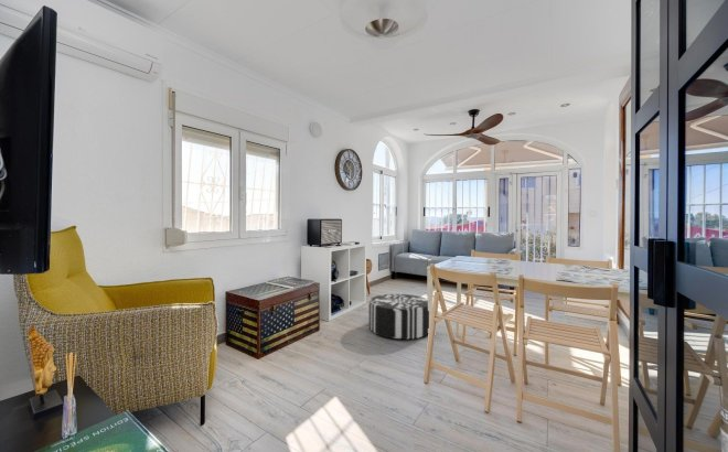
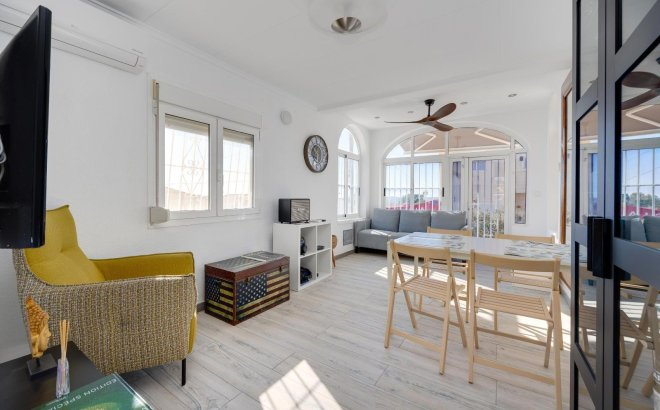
- pouf (399, 314)
